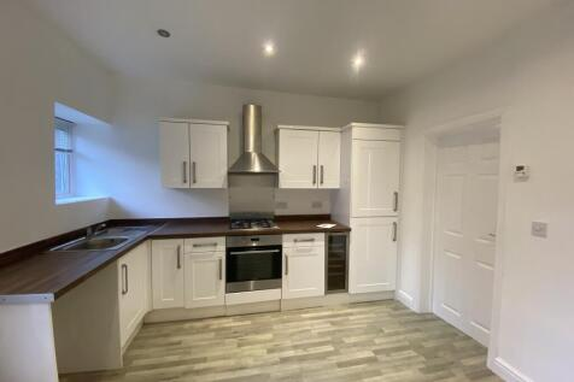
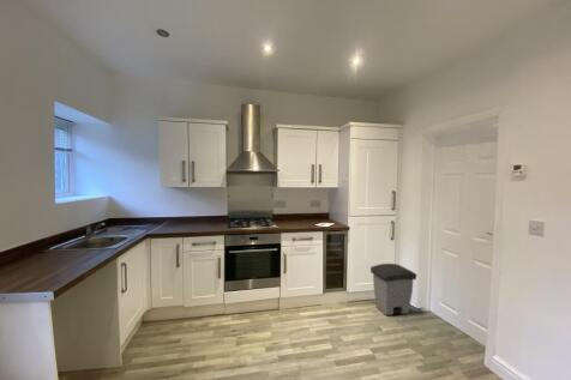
+ trash can (391, 288)
